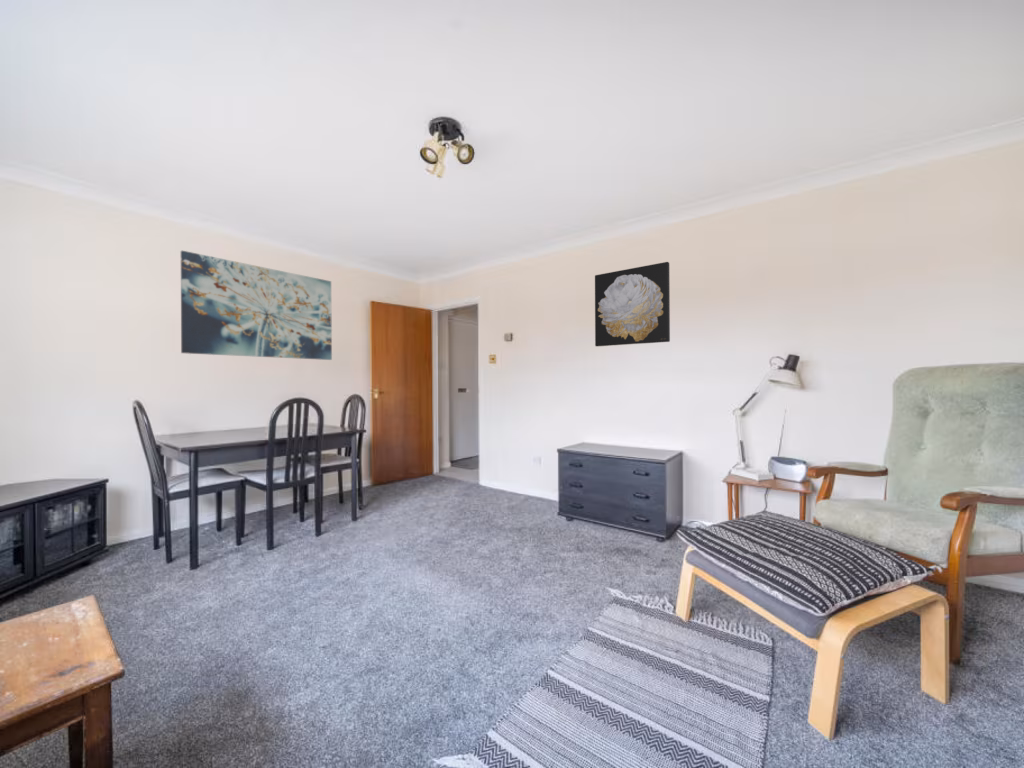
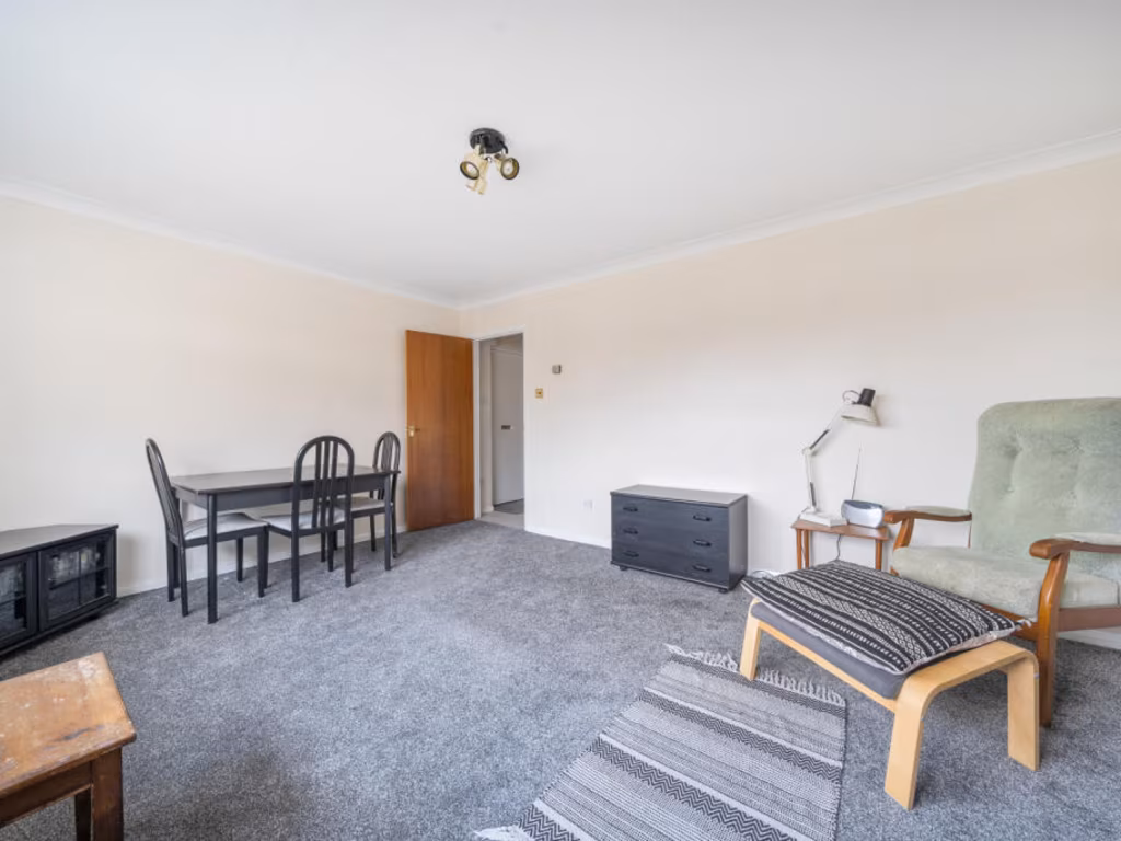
- wall art (630, 306)
- wall art (265, 312)
